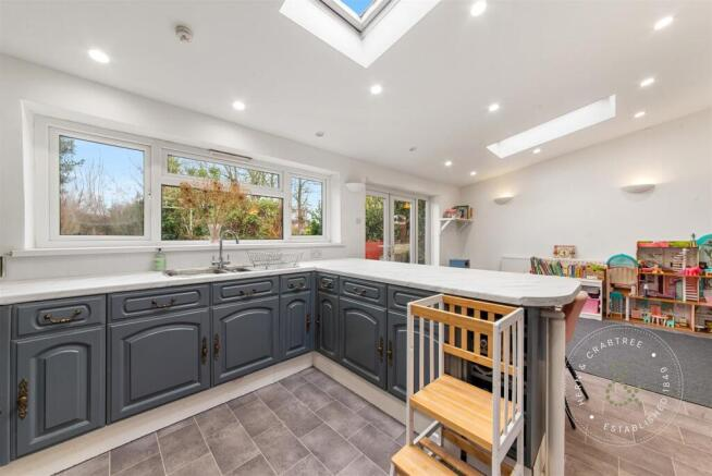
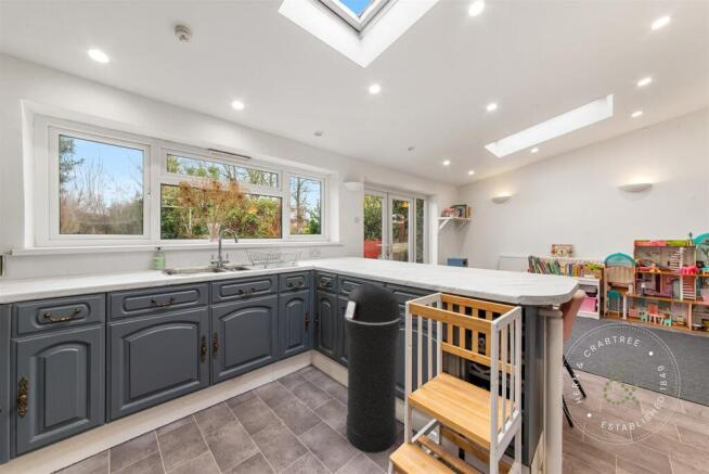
+ trash can (370, 358)
